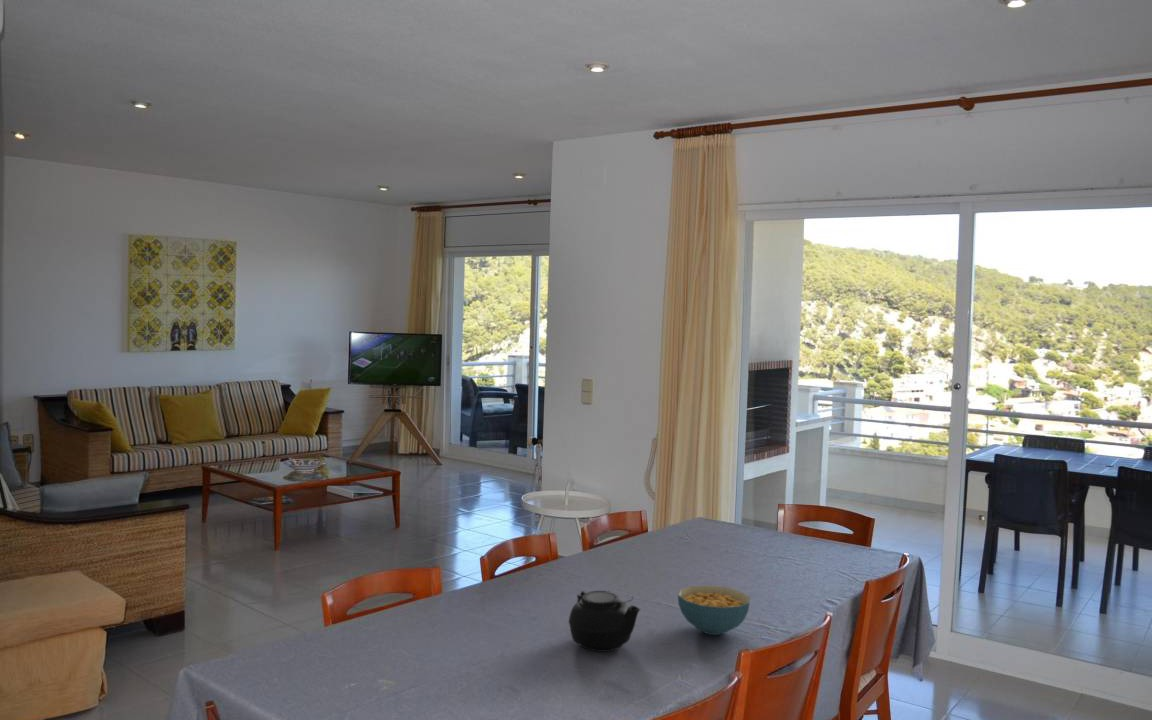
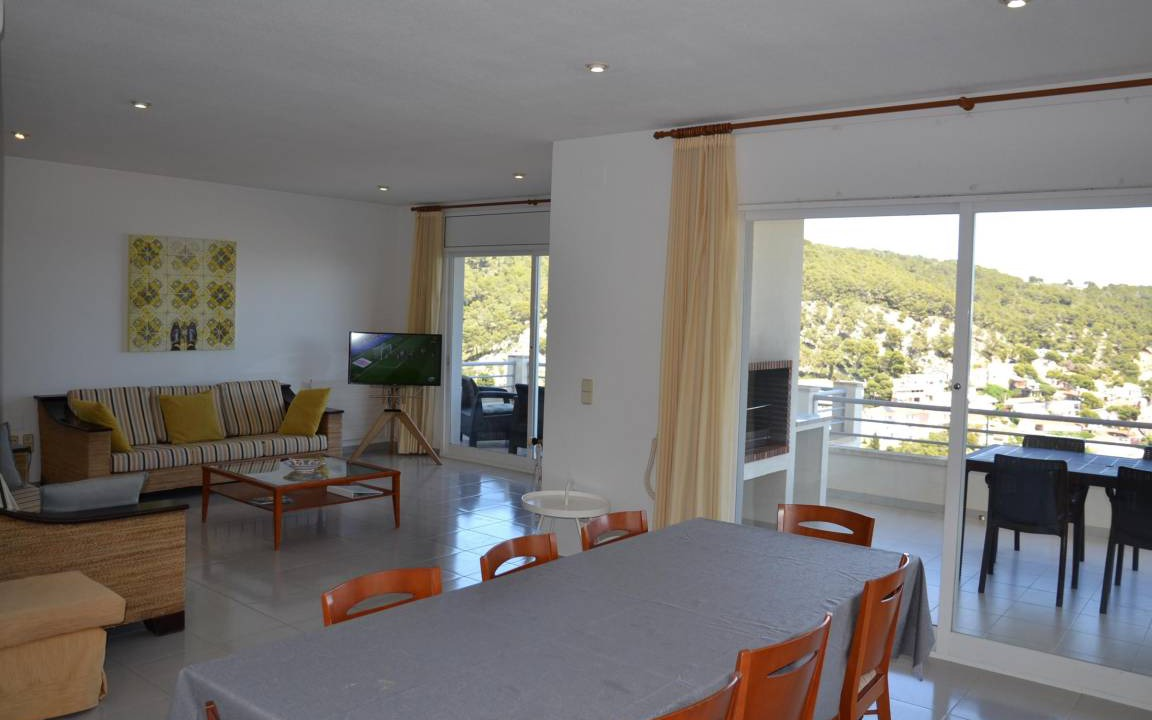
- cereal bowl (713, 613)
- teapot (606, 622)
